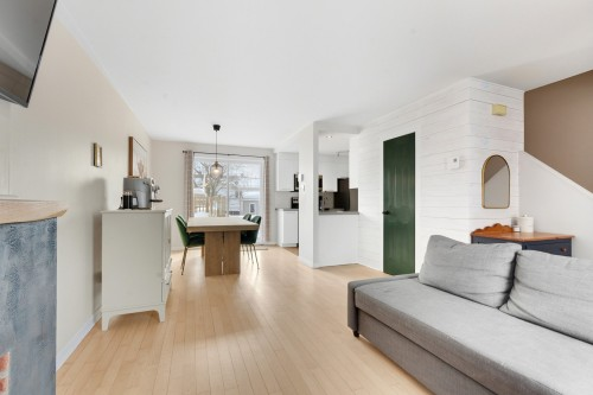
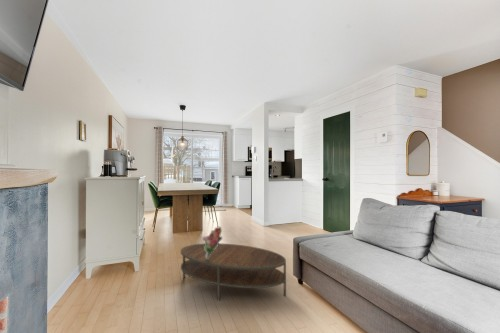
+ bouquet (211, 242)
+ coffee table (230, 269)
